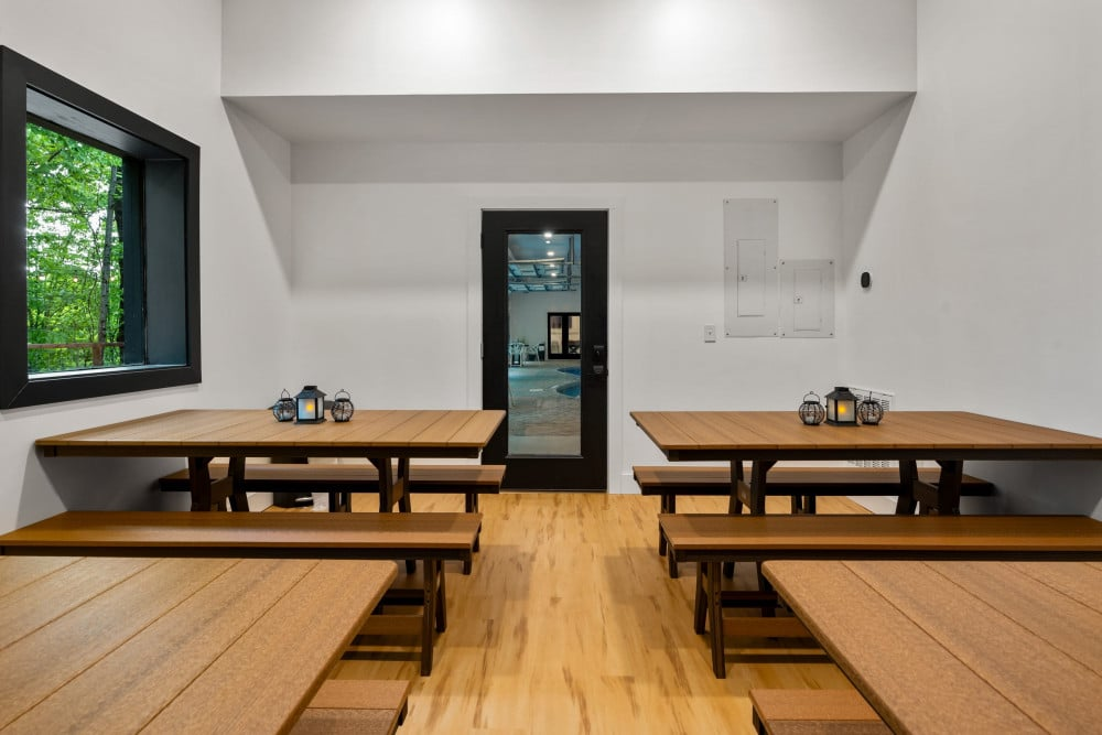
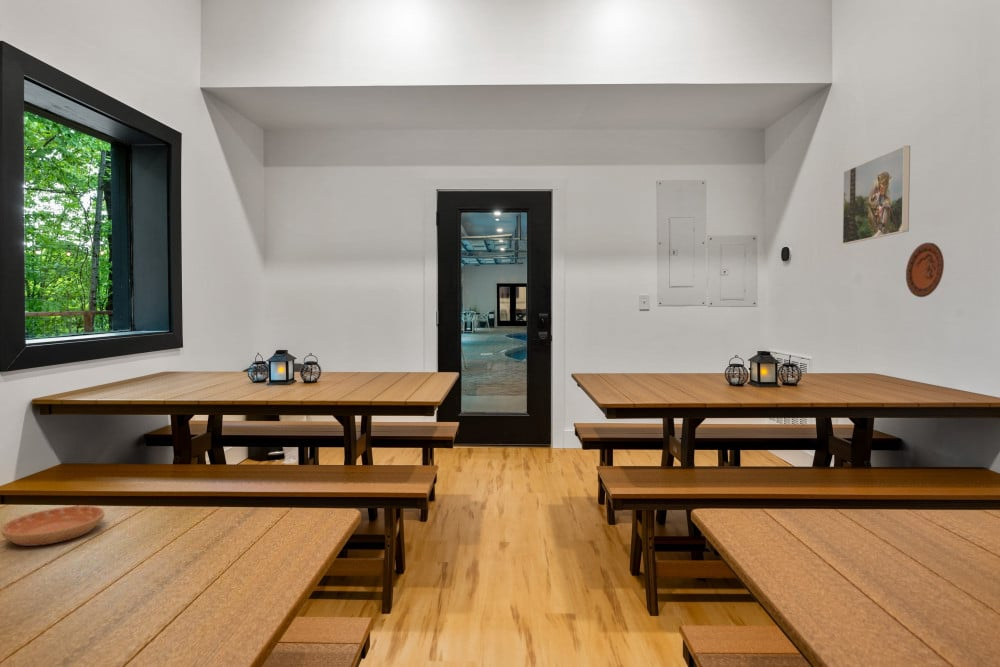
+ saucer (55, 526)
+ decorative plate (925, 270)
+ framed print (873, 199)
